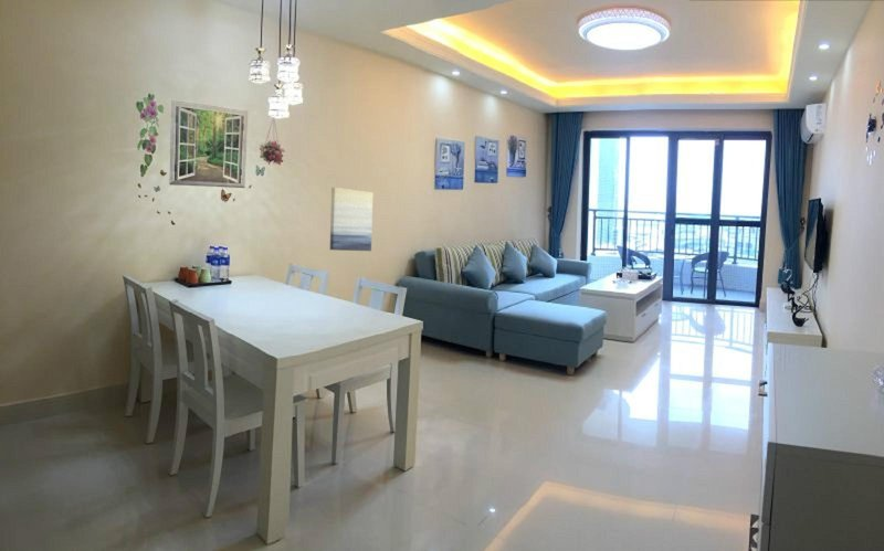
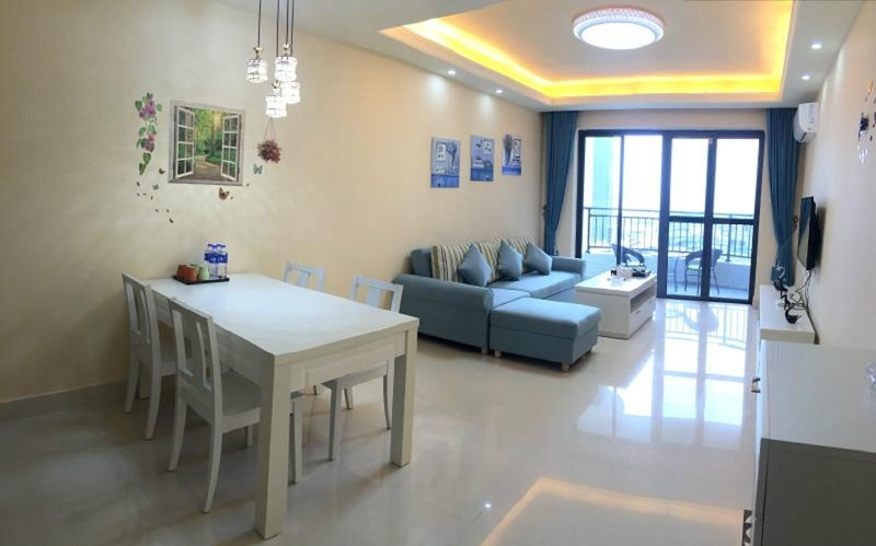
- wall art (351, 220)
